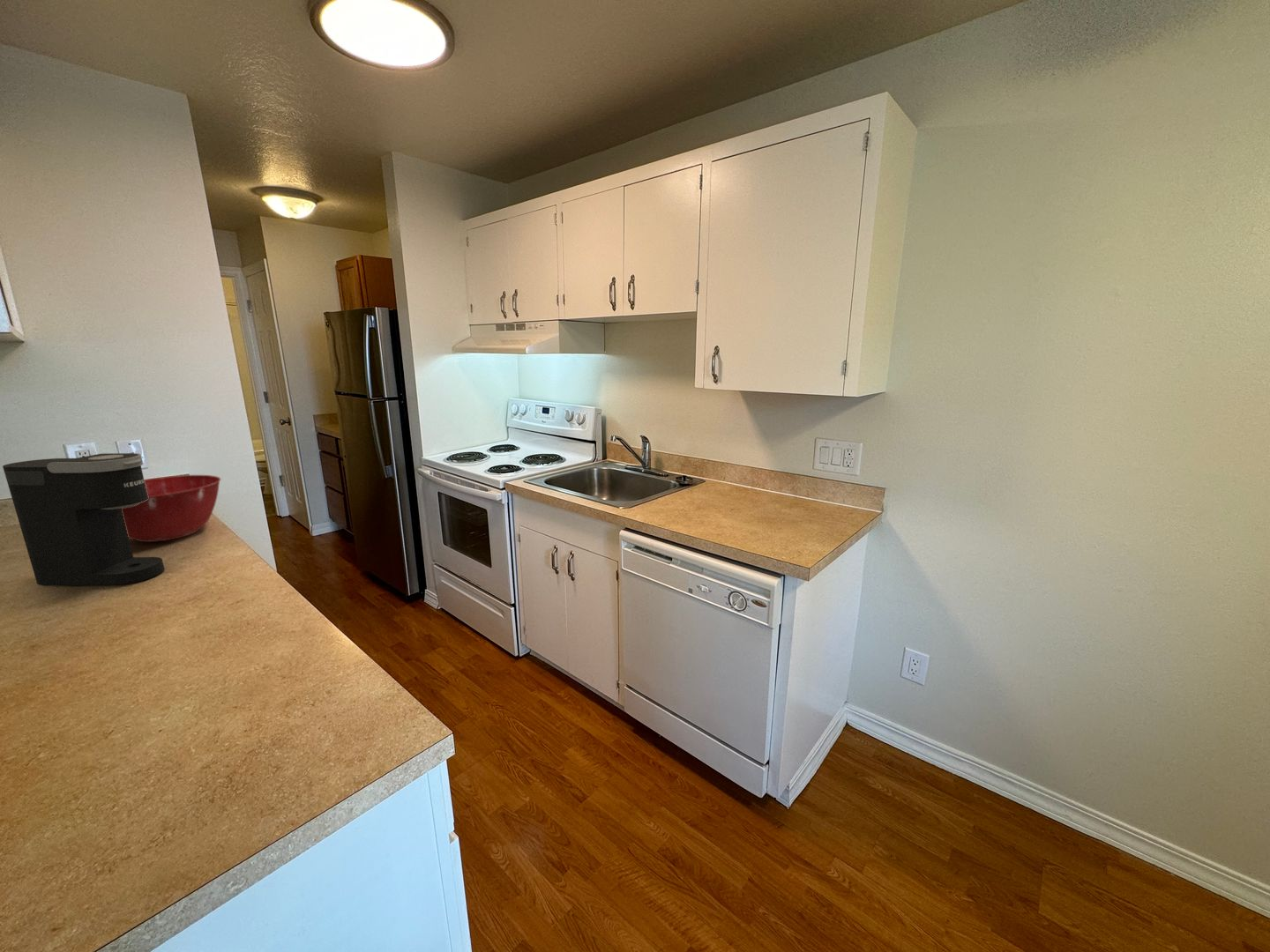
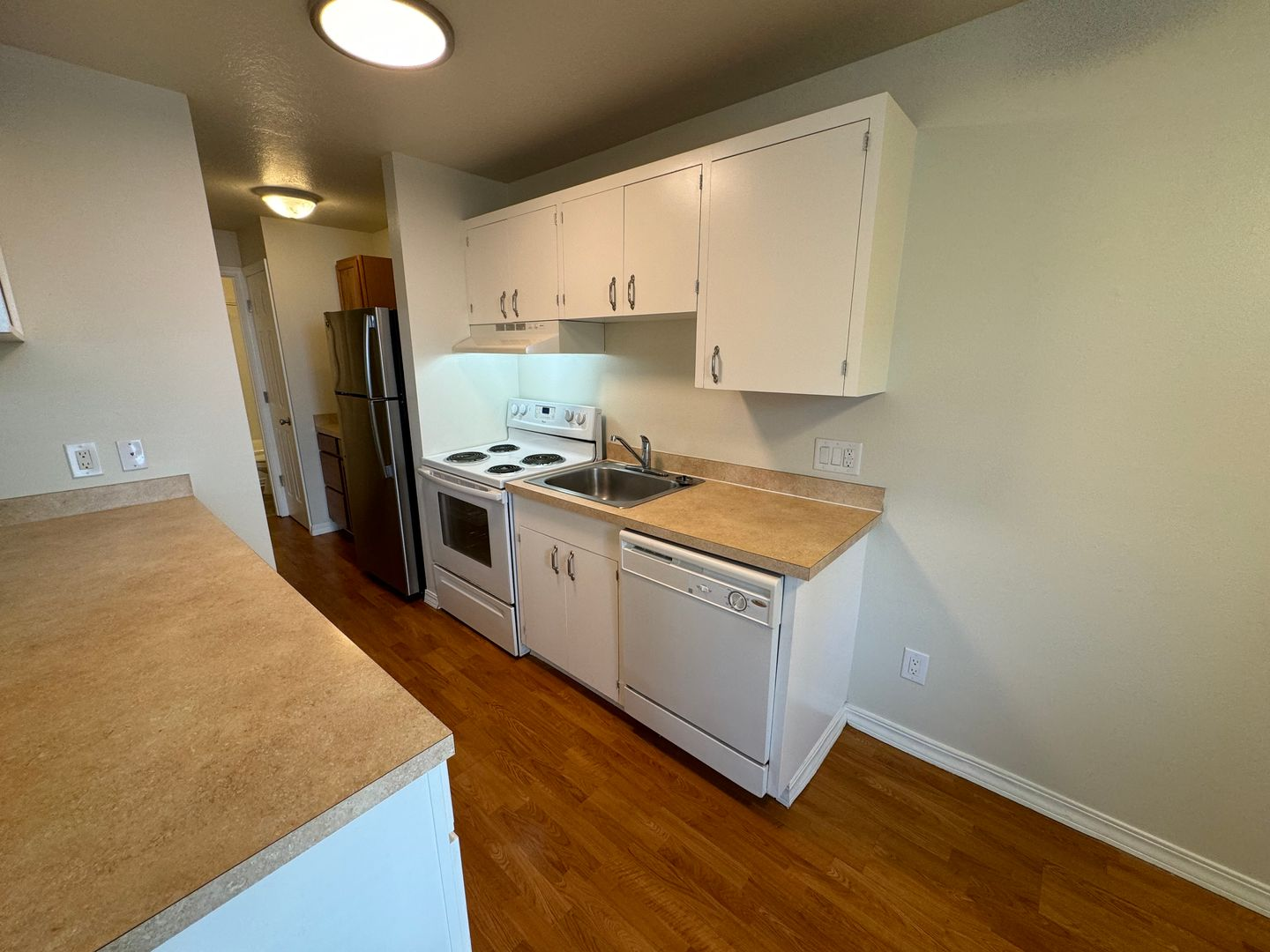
- mixing bowl (163, 509)
- coffee maker (89, 518)
